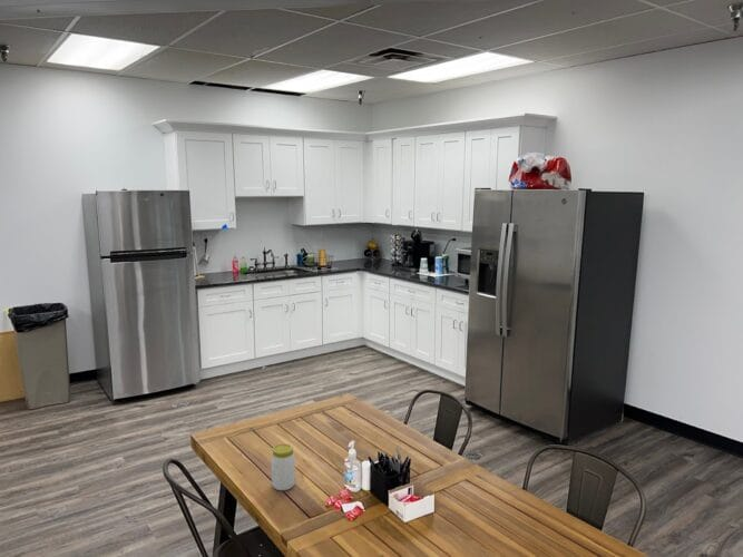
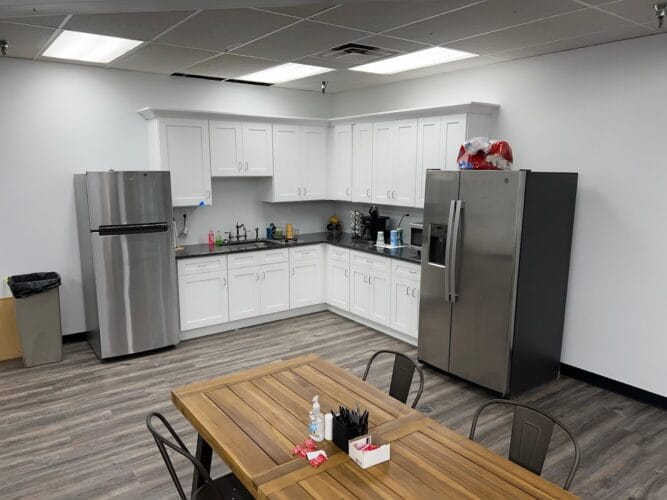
- jar (283, 467)
